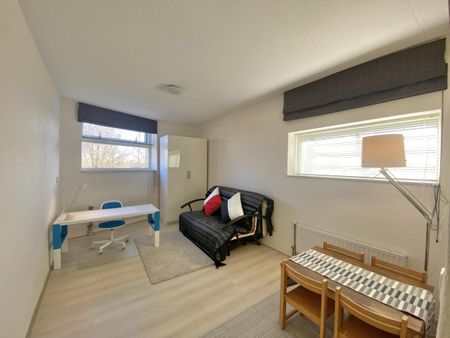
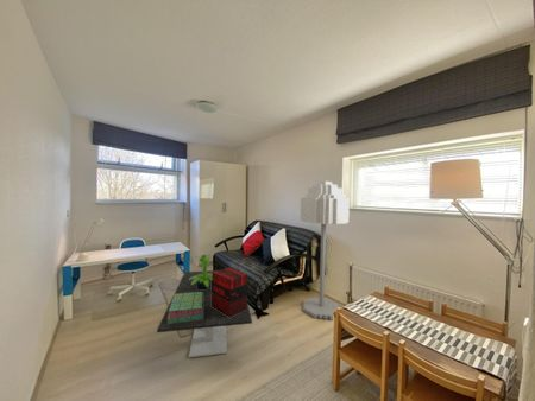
+ decorative box (228, 289)
+ coffee table (209, 312)
+ floor lamp (322, 246)
+ stack of books (187, 305)
+ potted plant (204, 270)
